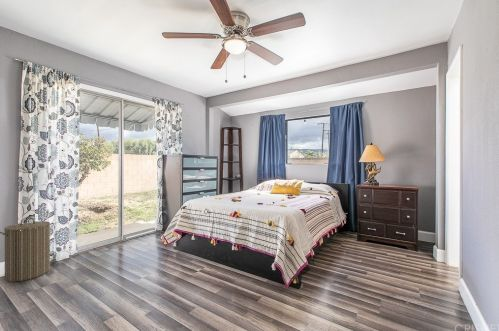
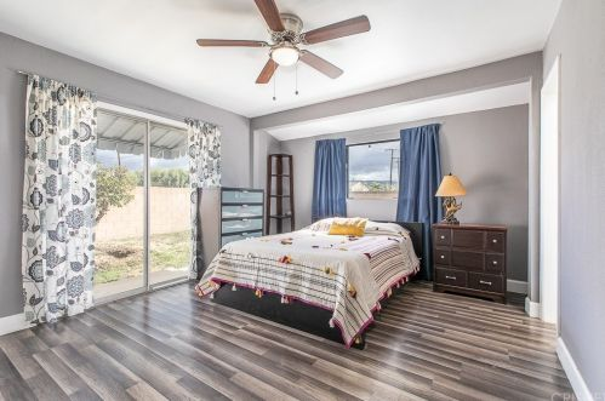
- laundry hamper (28, 245)
